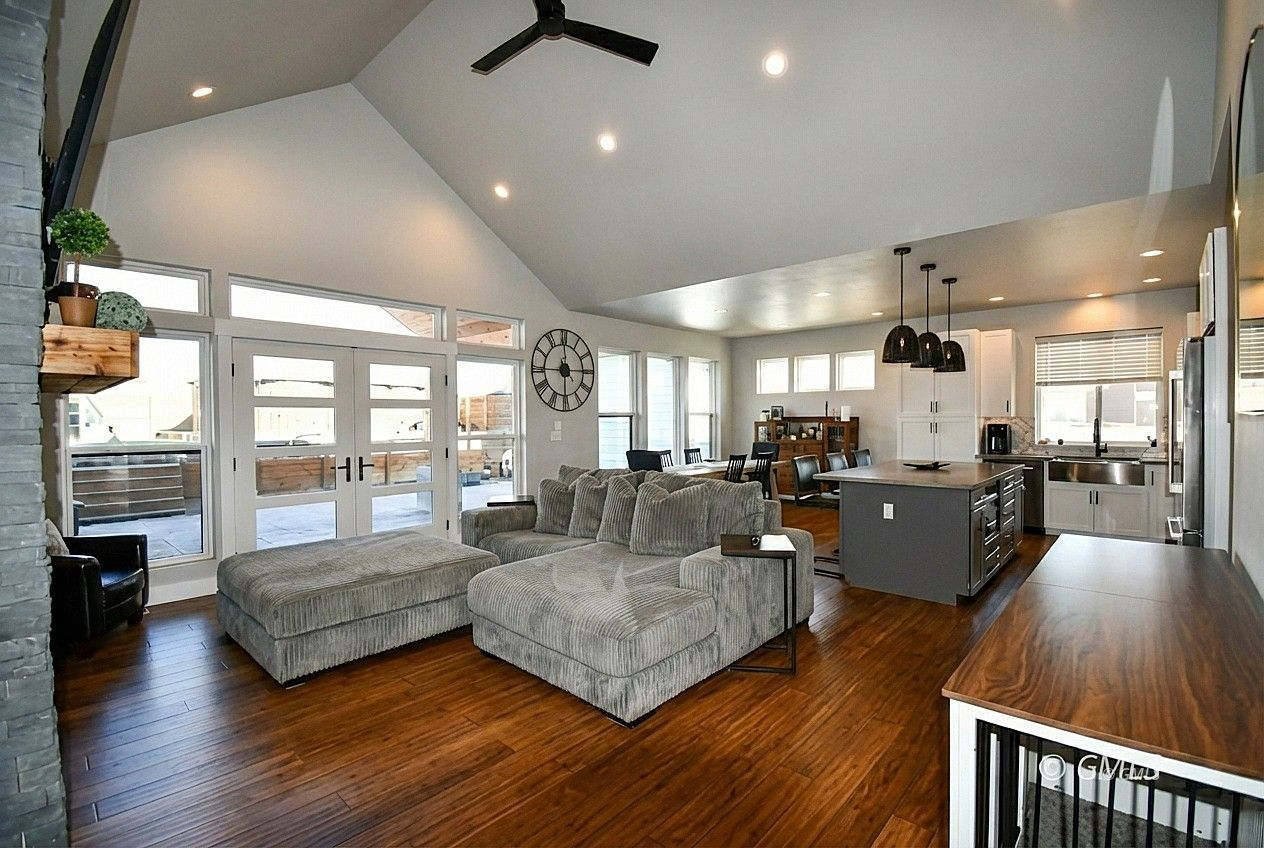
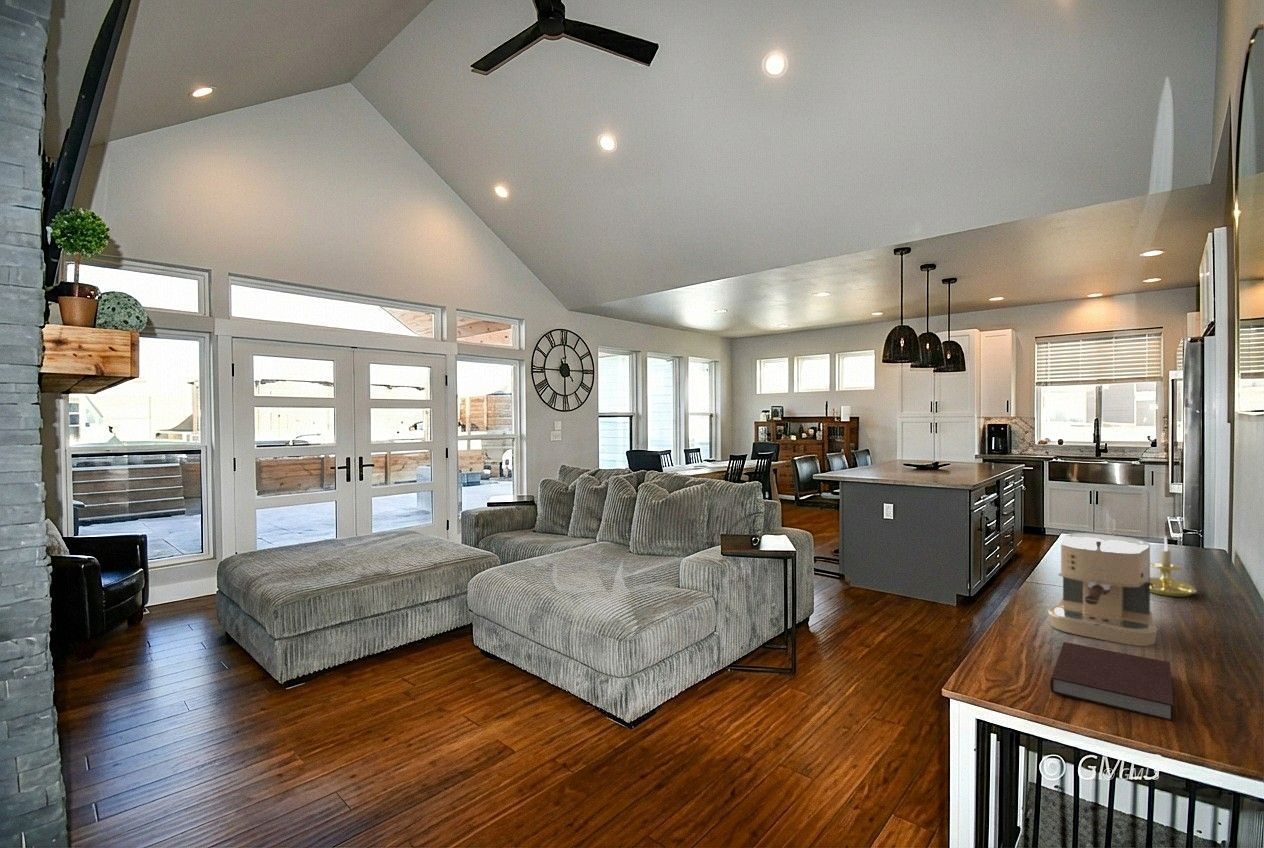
+ notebook (1111, 676)
+ candle holder (1166, 564)
+ coffee maker (1101, 583)
